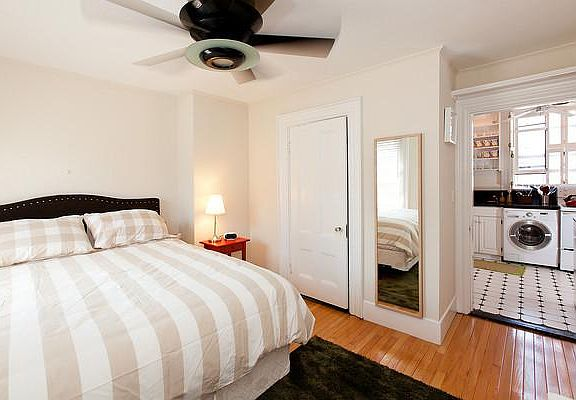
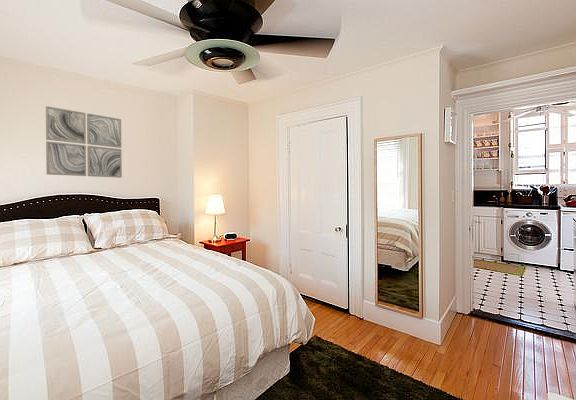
+ wall art (85, 145)
